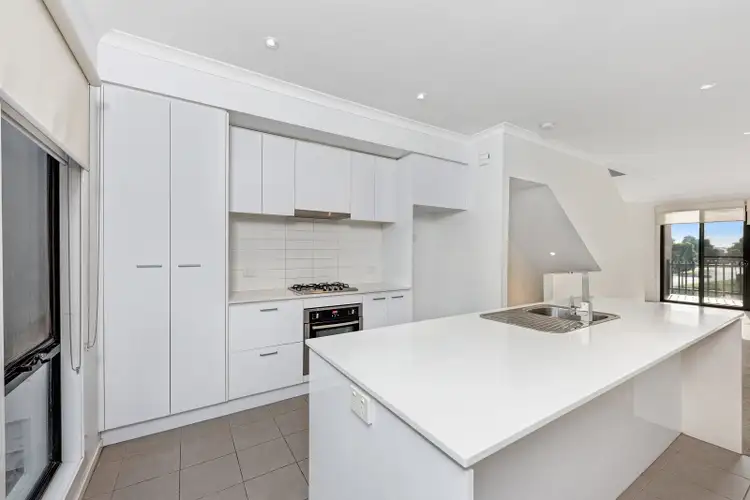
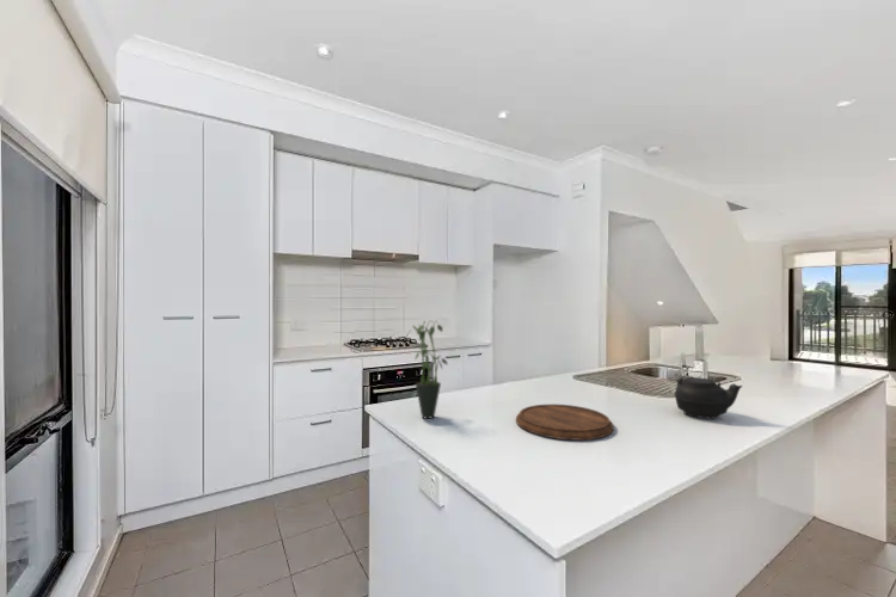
+ teapot (706, 398)
+ cutting board (563, 419)
+ potted plant (425, 367)
